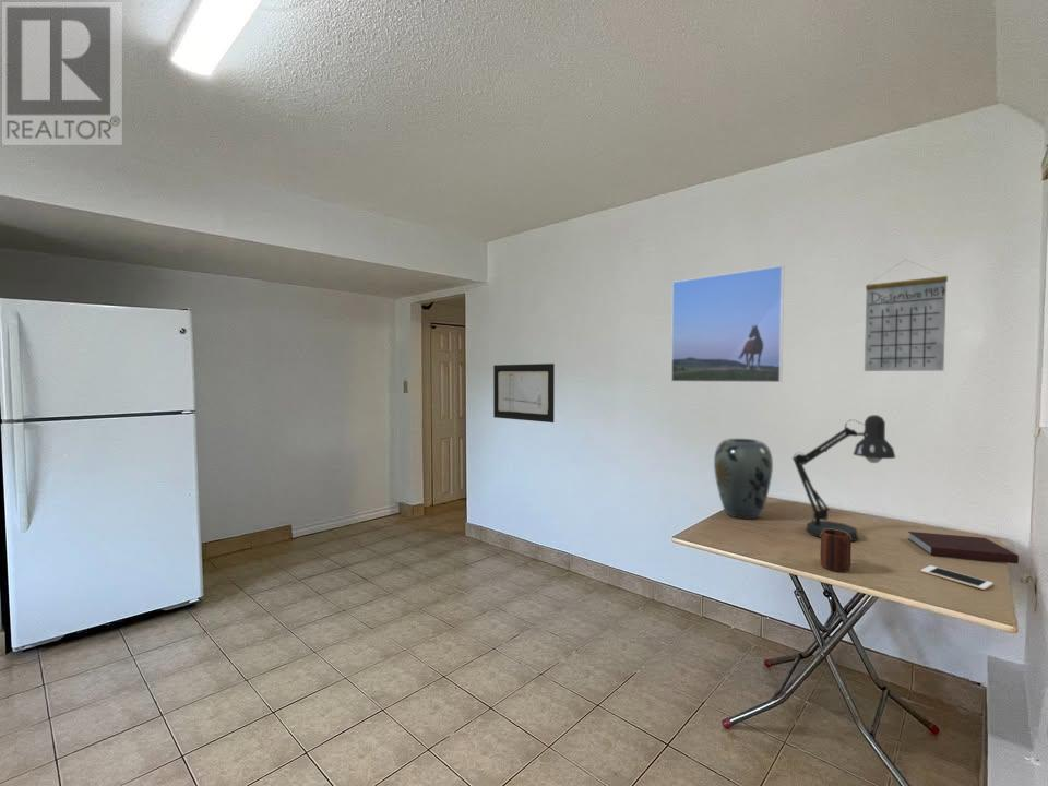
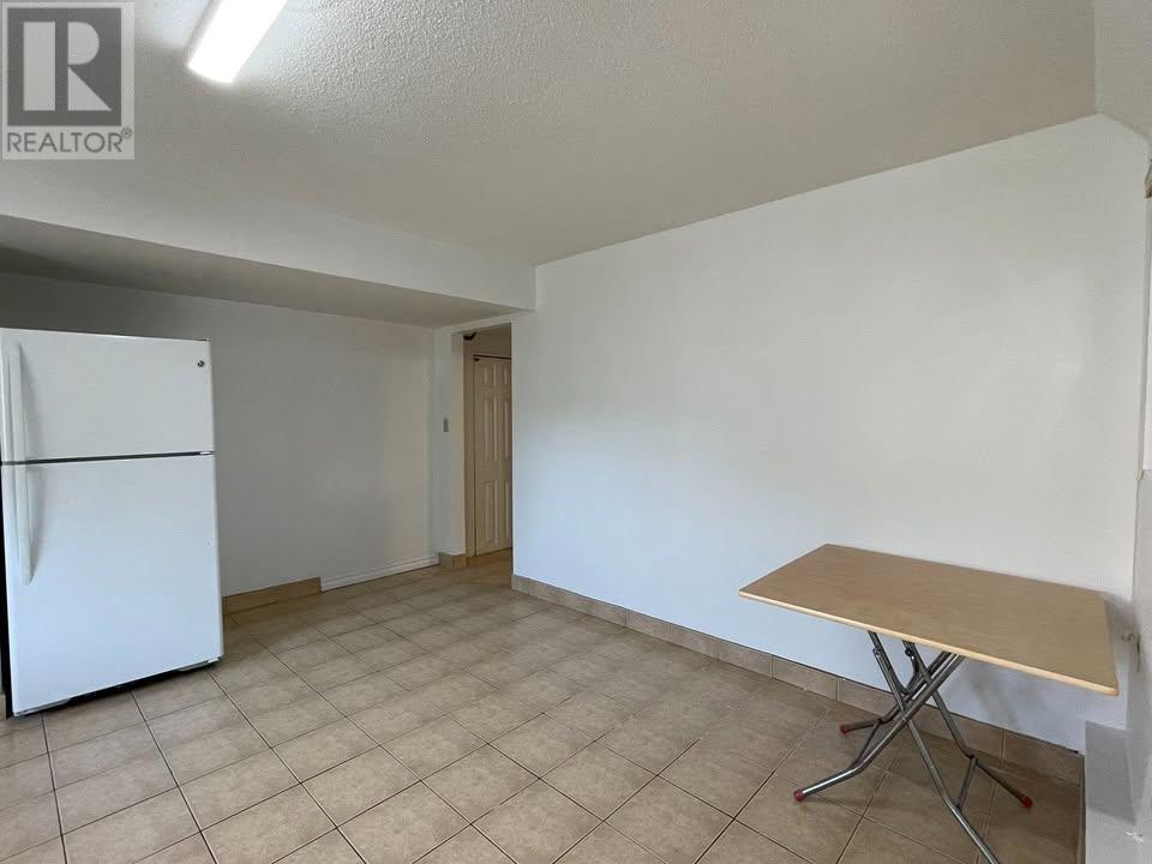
- notebook (958, 546)
- cell phone (955, 576)
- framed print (723, 327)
- wall art (522, 392)
- mug (833, 548)
- calendar (904, 314)
- desk lamp (854, 454)
- vase (742, 477)
